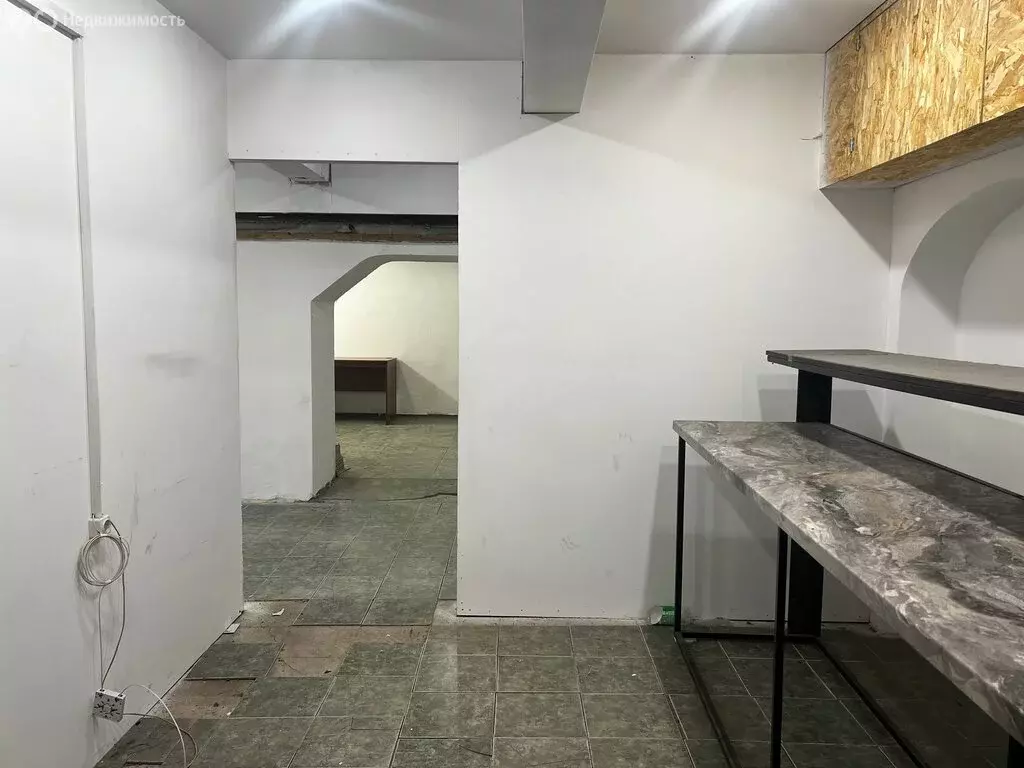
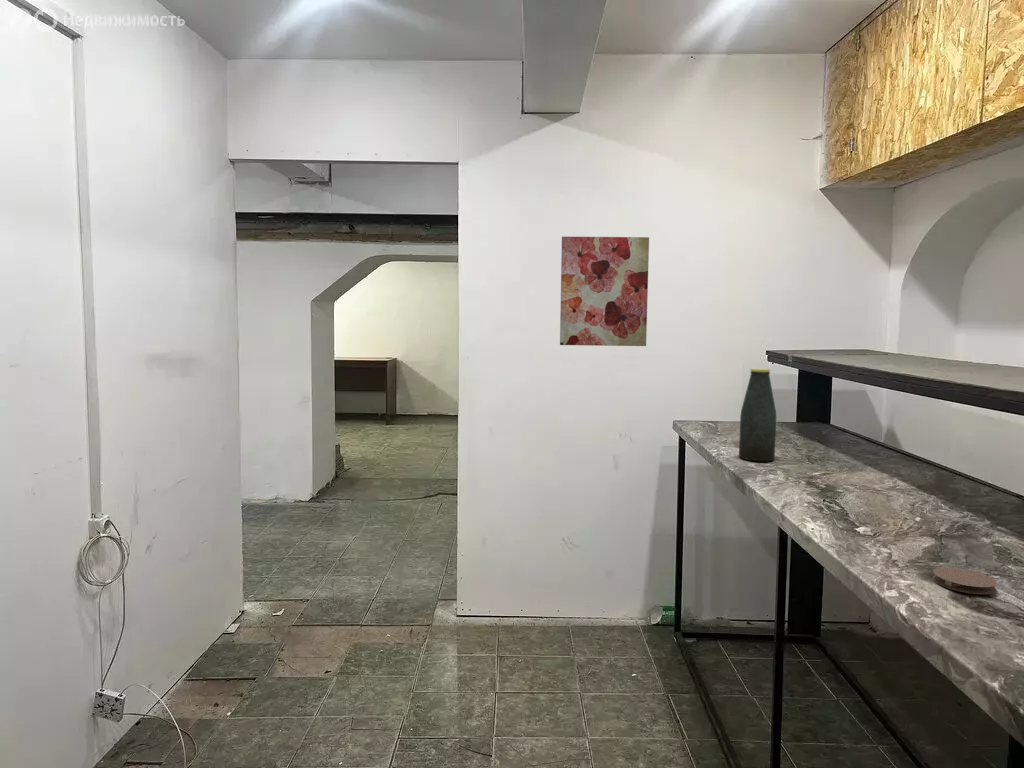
+ wall art (604, 291)
+ coaster (963, 580)
+ bottle (758, 413)
